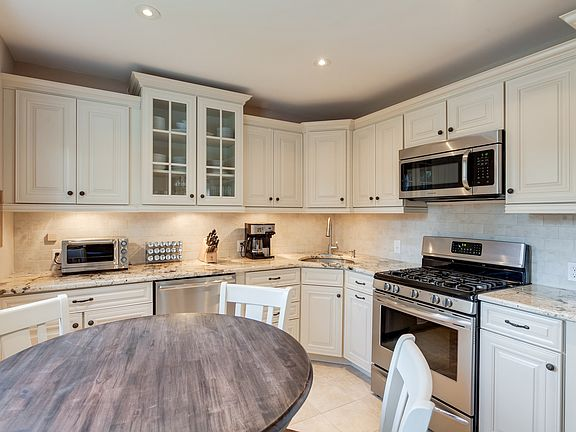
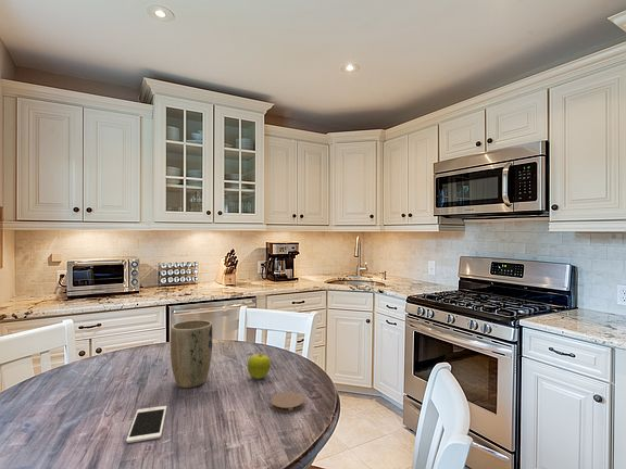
+ cell phone (148, 422)
+ fruit (259, 366)
+ coaster (287, 402)
+ plant pot (191, 353)
